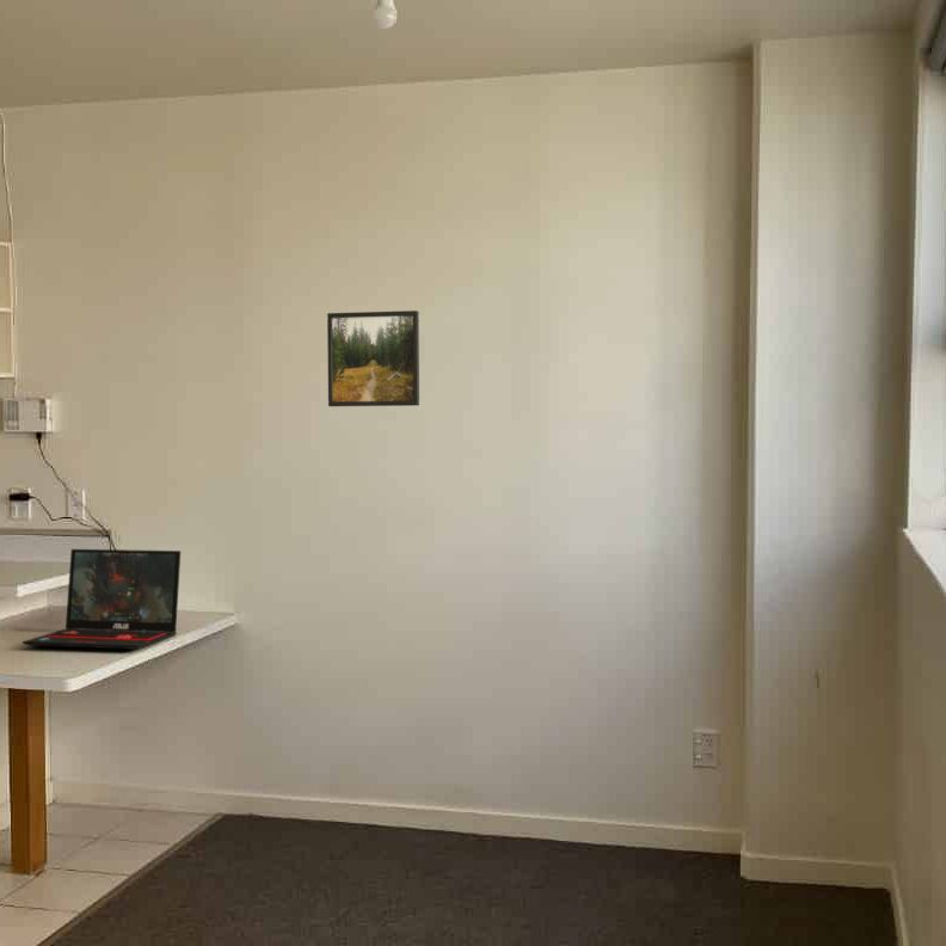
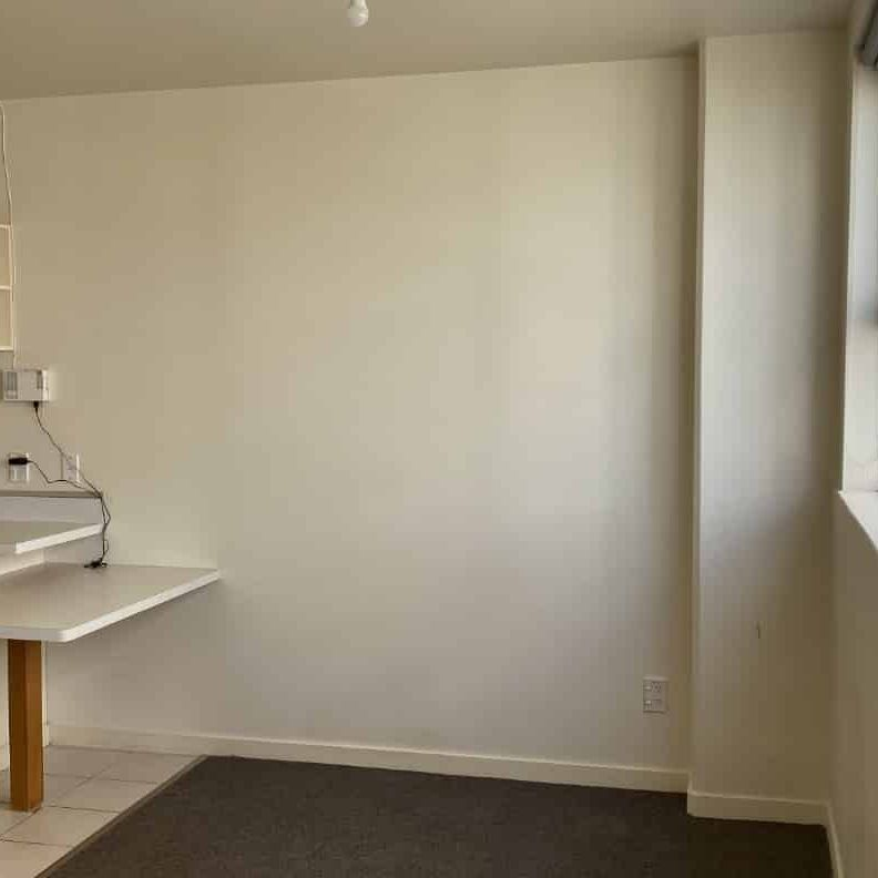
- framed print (373, 358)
- laptop (103, 597)
